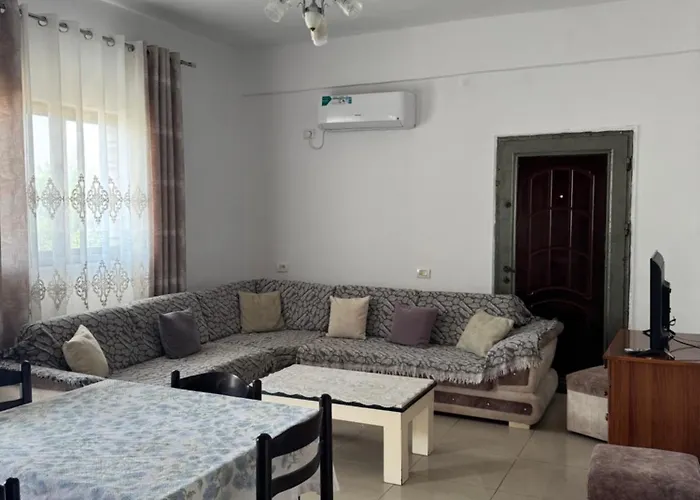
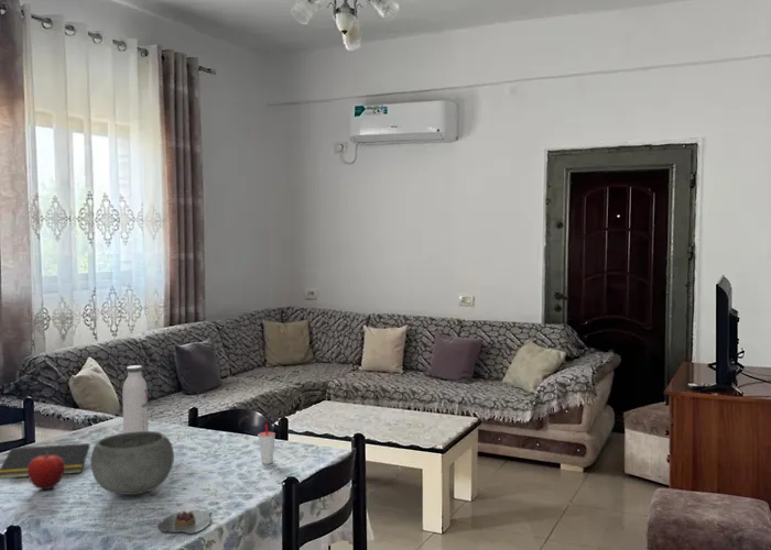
+ bowl (132, 464)
+ notepad (45, 454)
+ cup (267, 443)
+ water bottle (134, 400)
+ fruit (46, 470)
+ raspberry tart (186, 516)
